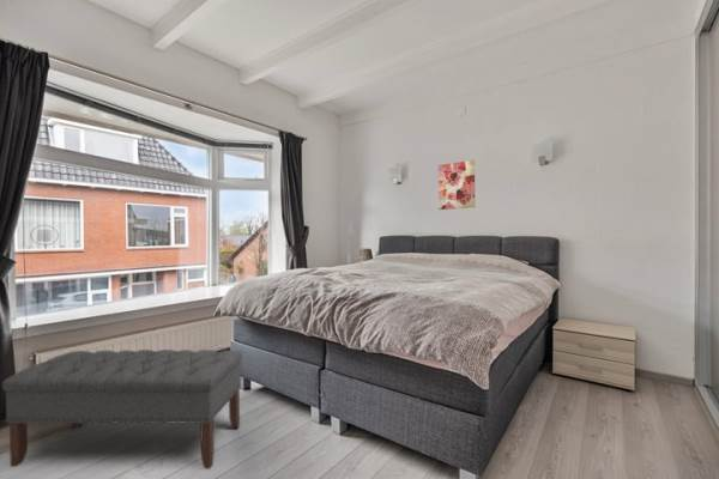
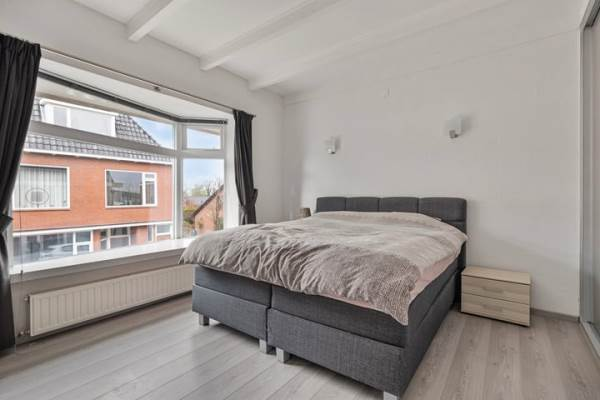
- bench (134, 401)
- wall art (455, 186)
